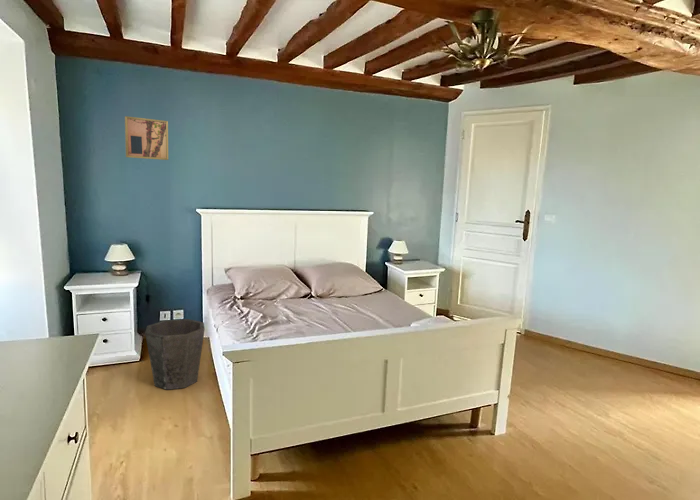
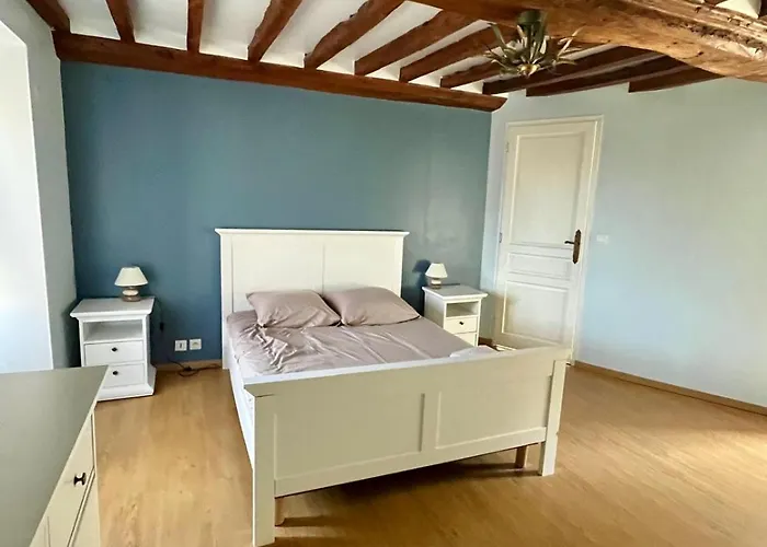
- waste bin (176, 354)
- wall art (147, 138)
